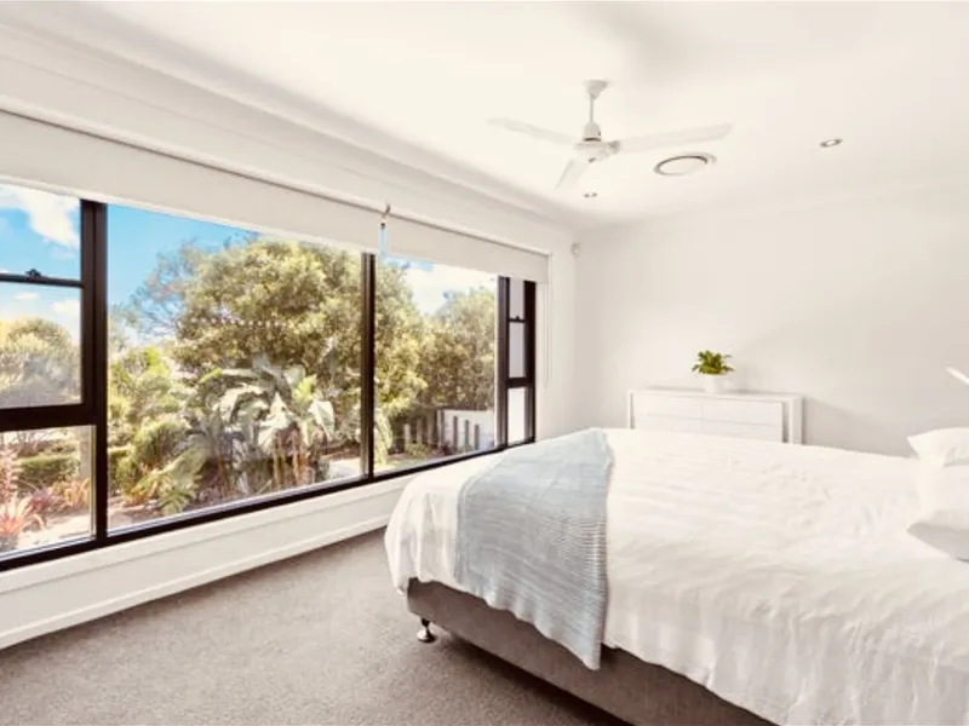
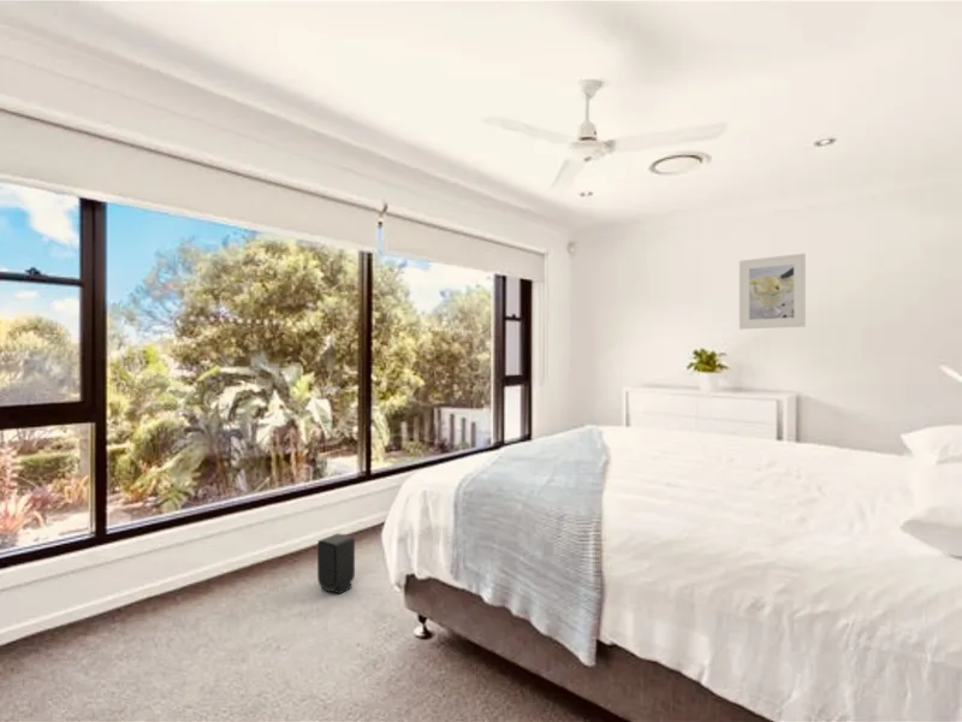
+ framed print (771, 292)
+ speaker (335, 563)
